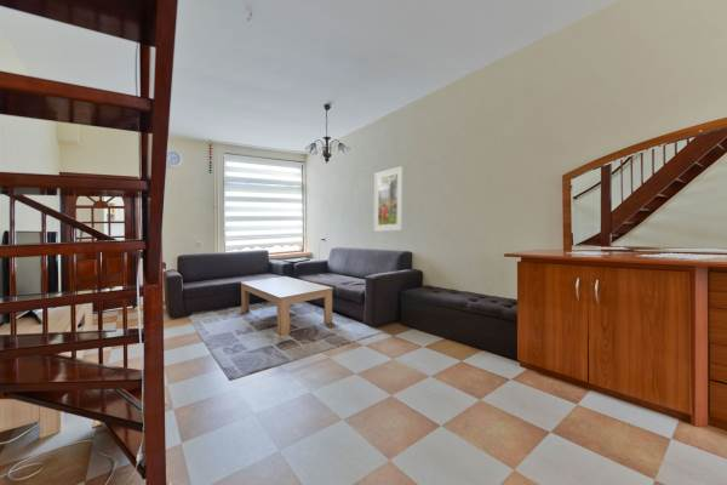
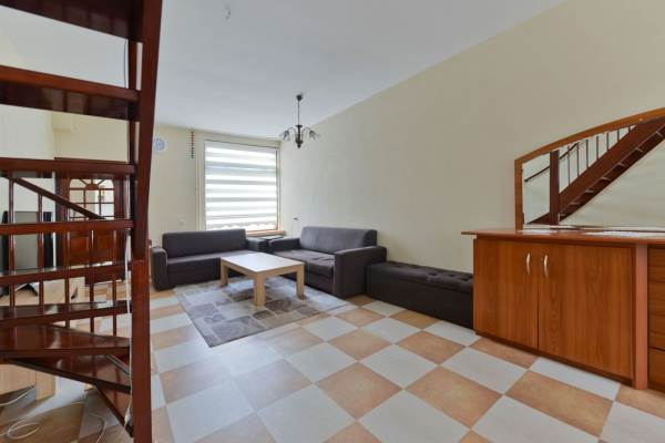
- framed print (387, 200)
